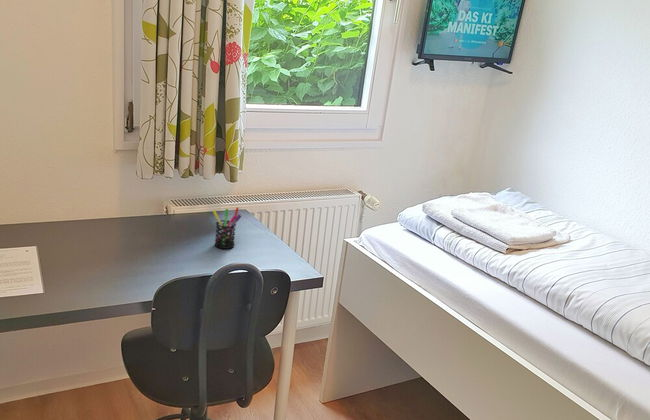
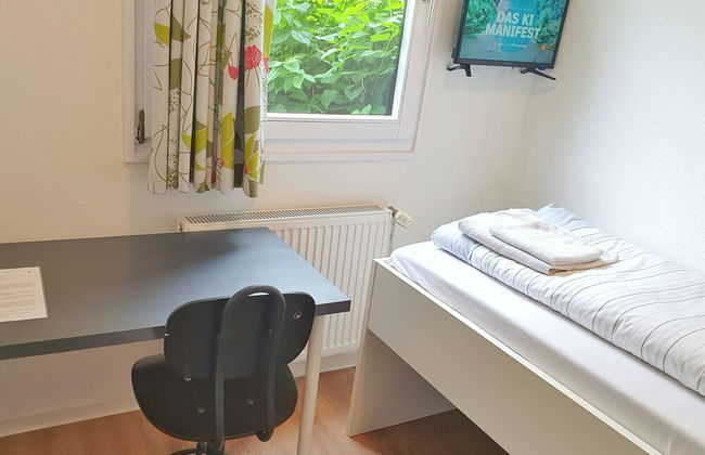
- pen holder (226, 225)
